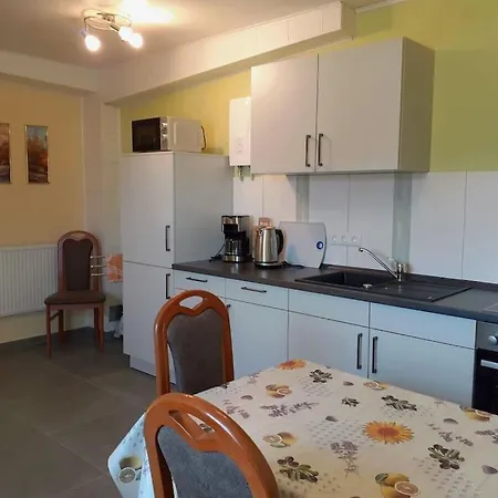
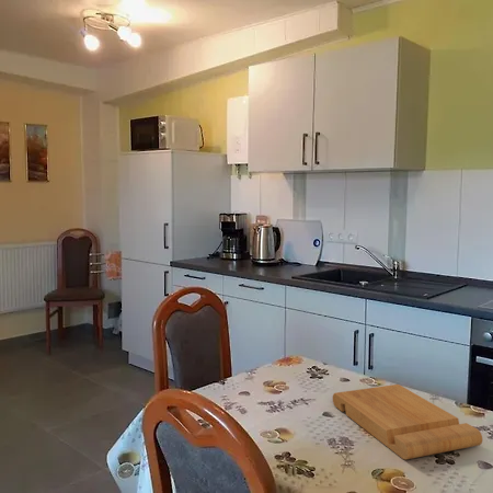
+ cutting board (400, 416)
